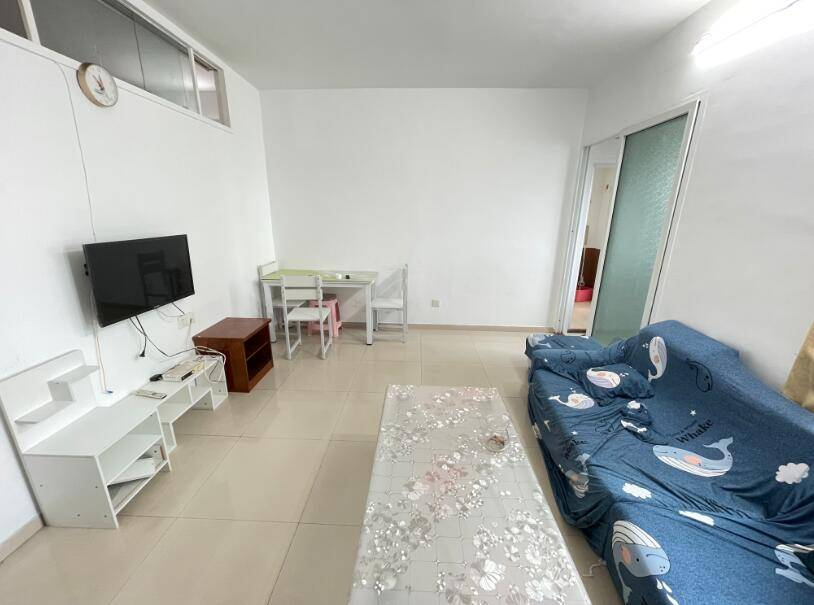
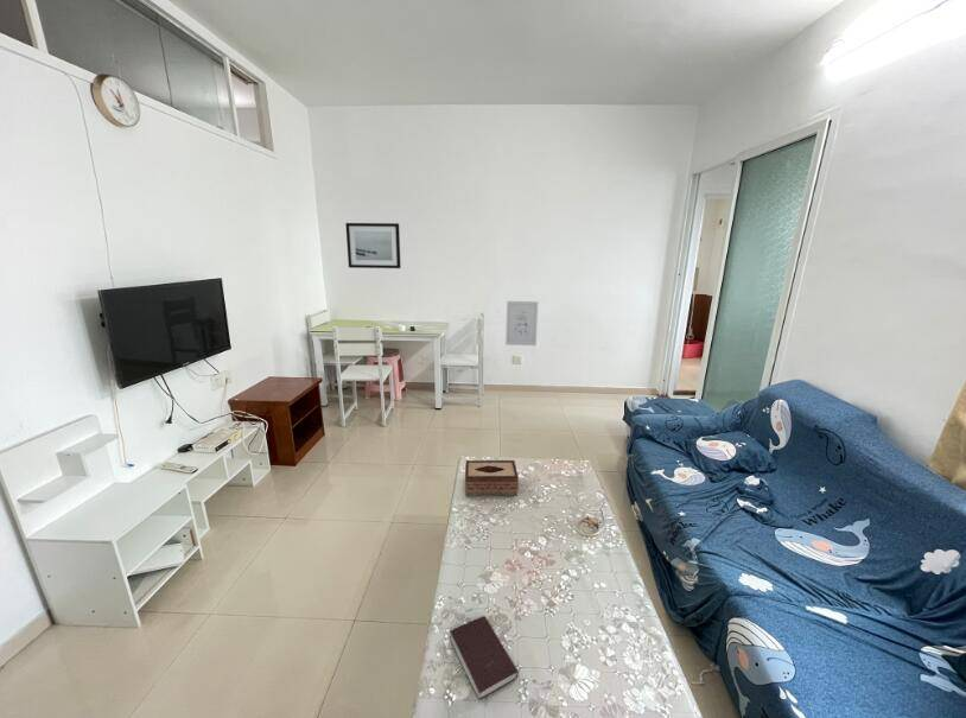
+ wall art (373, 246)
+ book (482, 653)
+ wall art (521, 323)
+ tissue box (490, 477)
